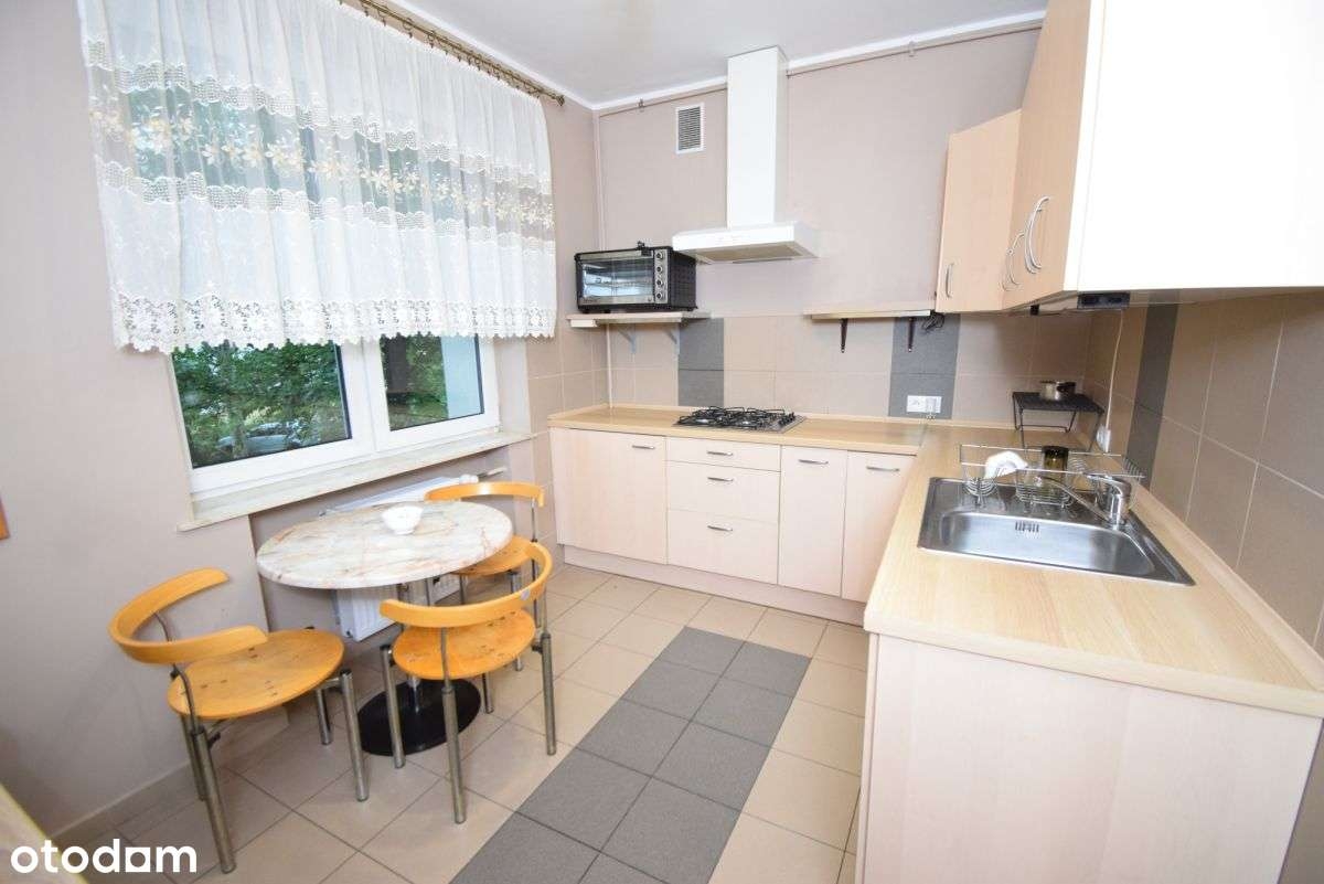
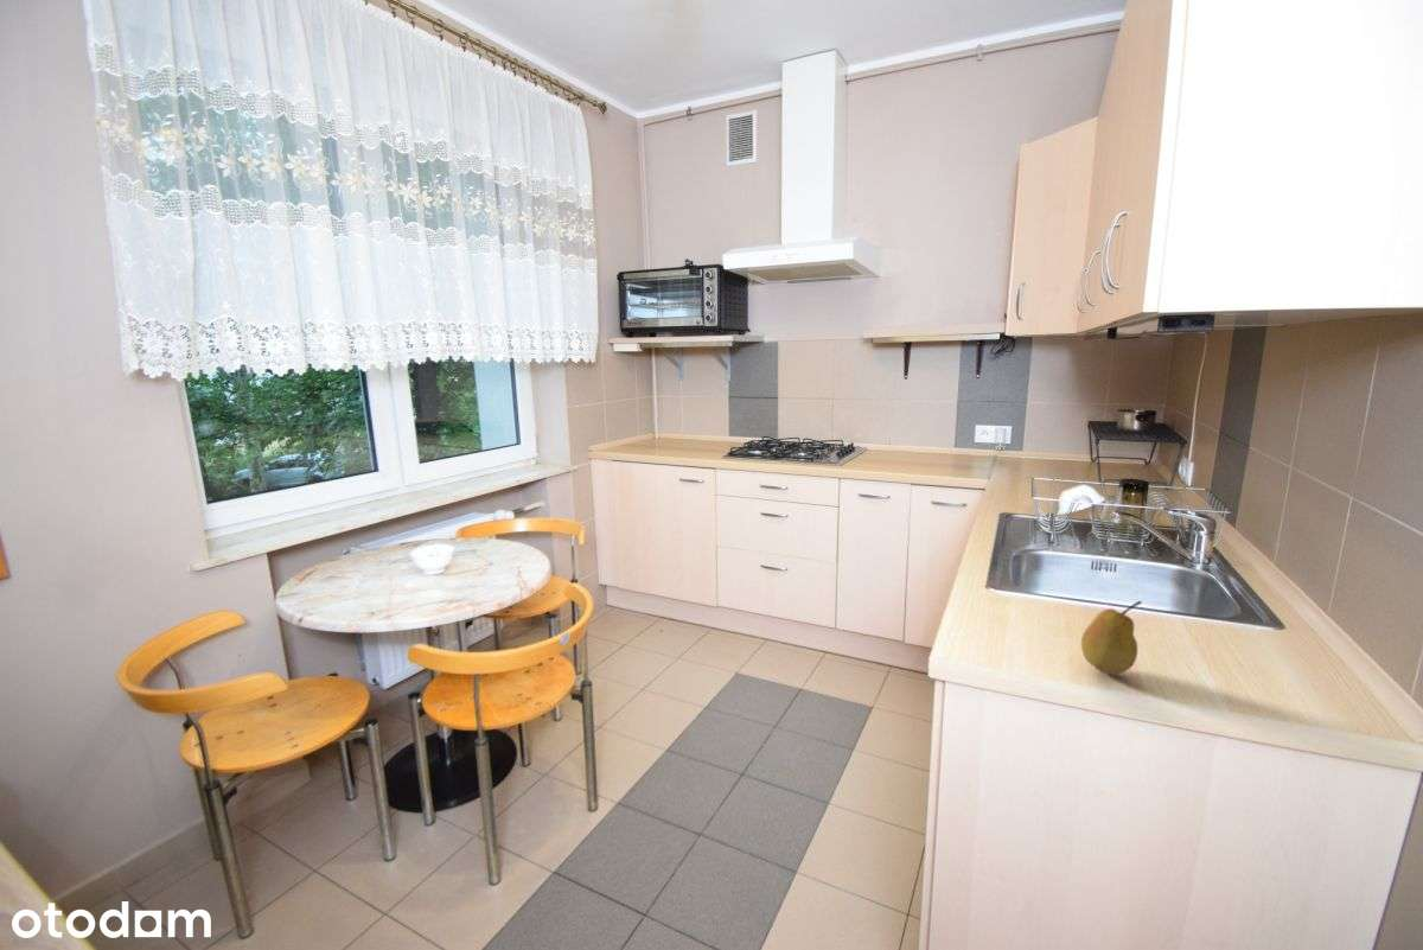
+ fruit (1111, 636)
